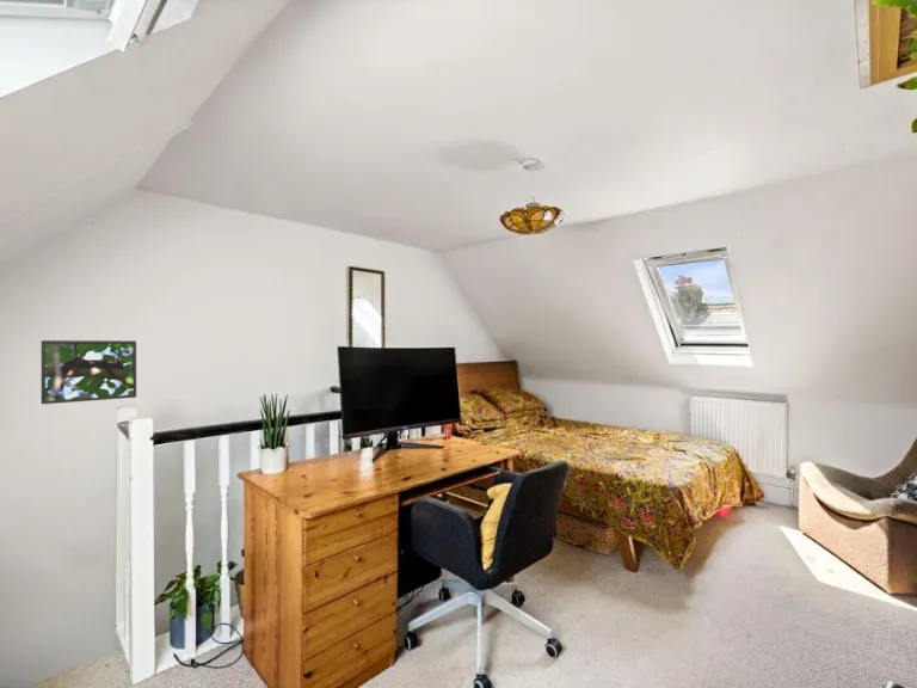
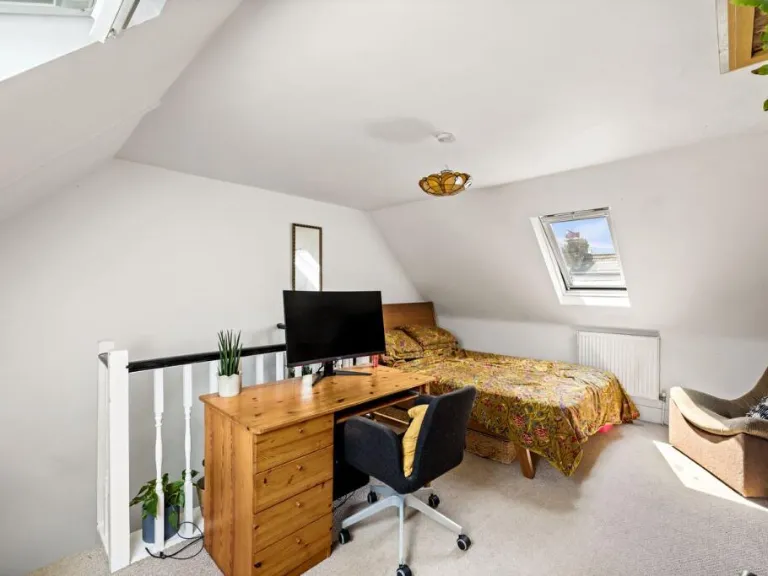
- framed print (91, 370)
